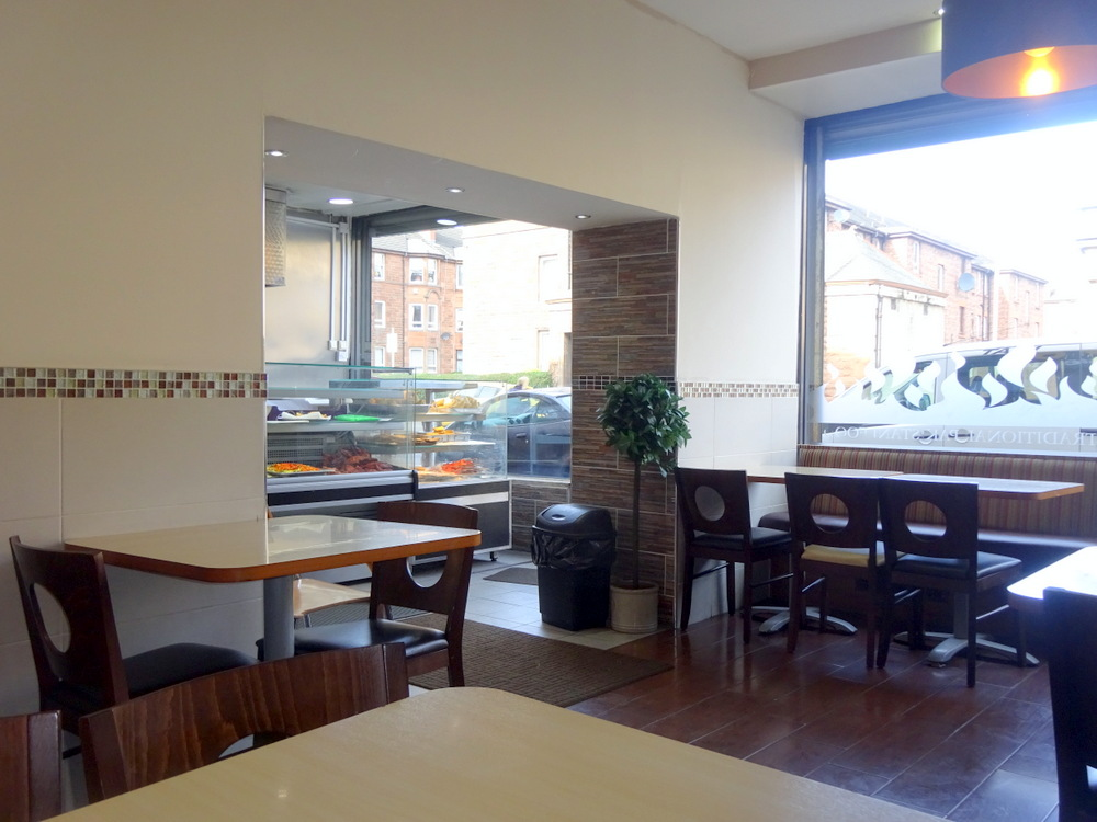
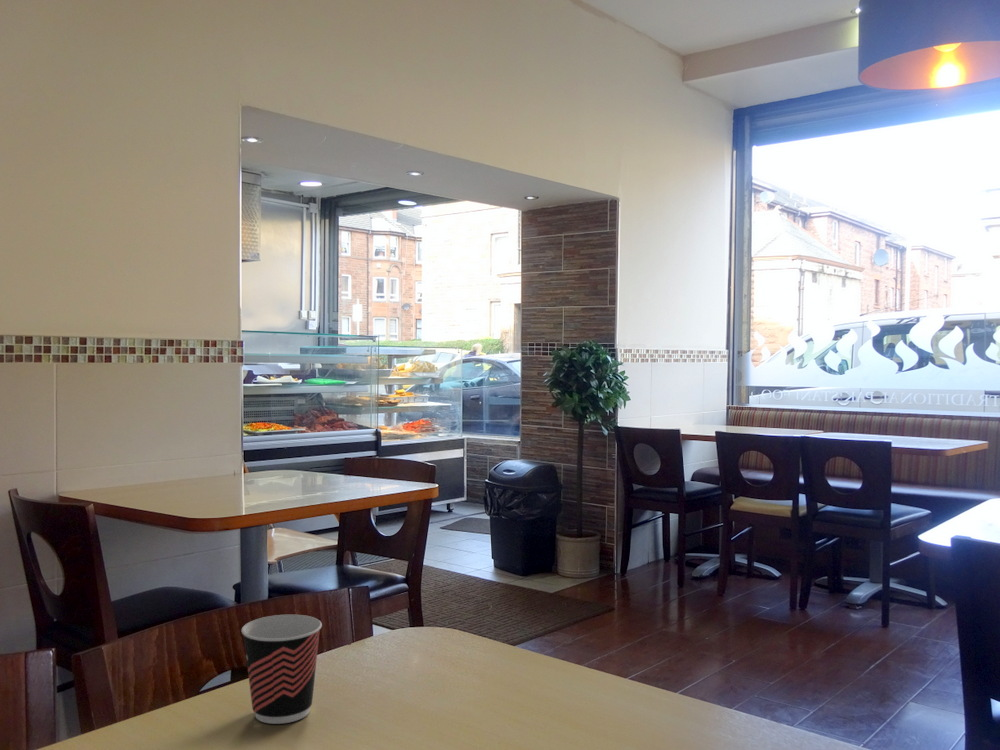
+ cup (282, 669)
